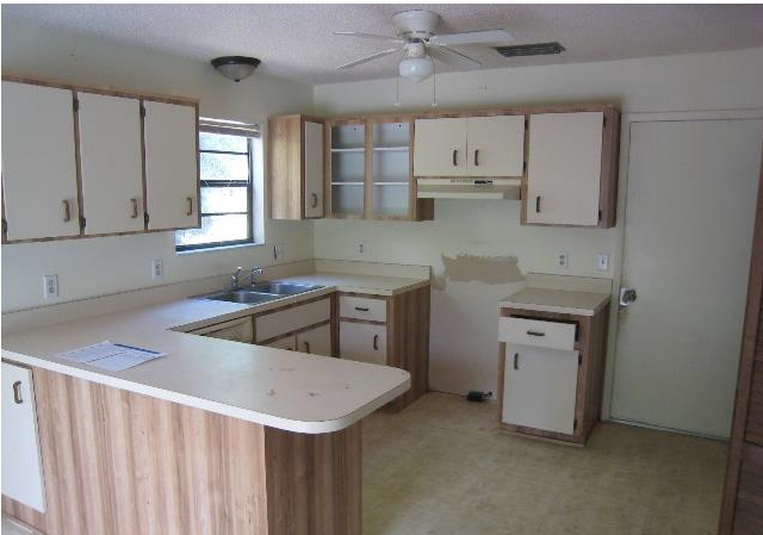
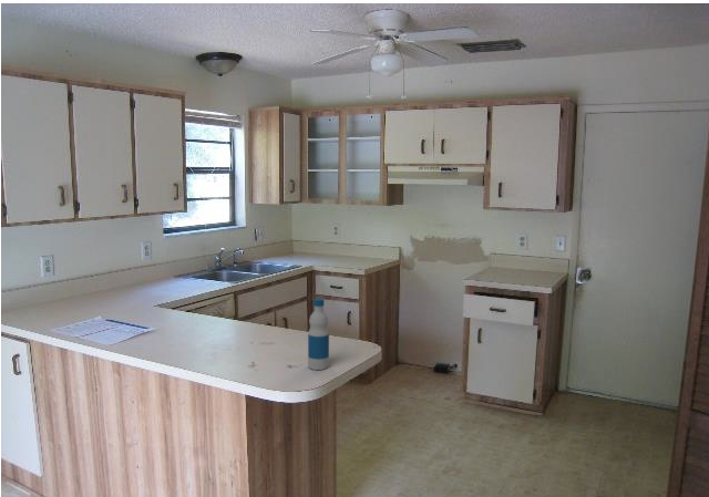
+ bottle (318, 332)
